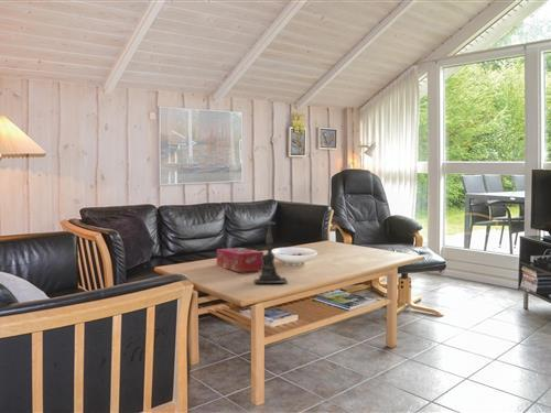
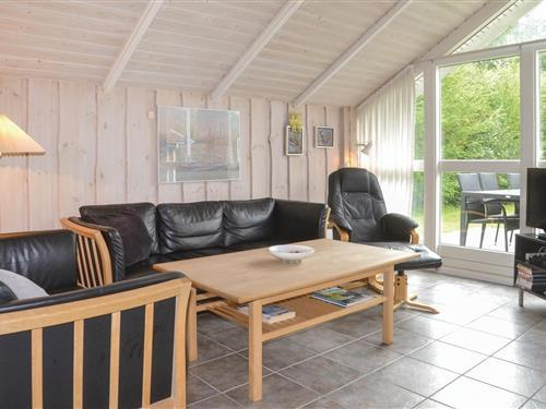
- tissue box (239, 259)
- candle holder (270, 246)
